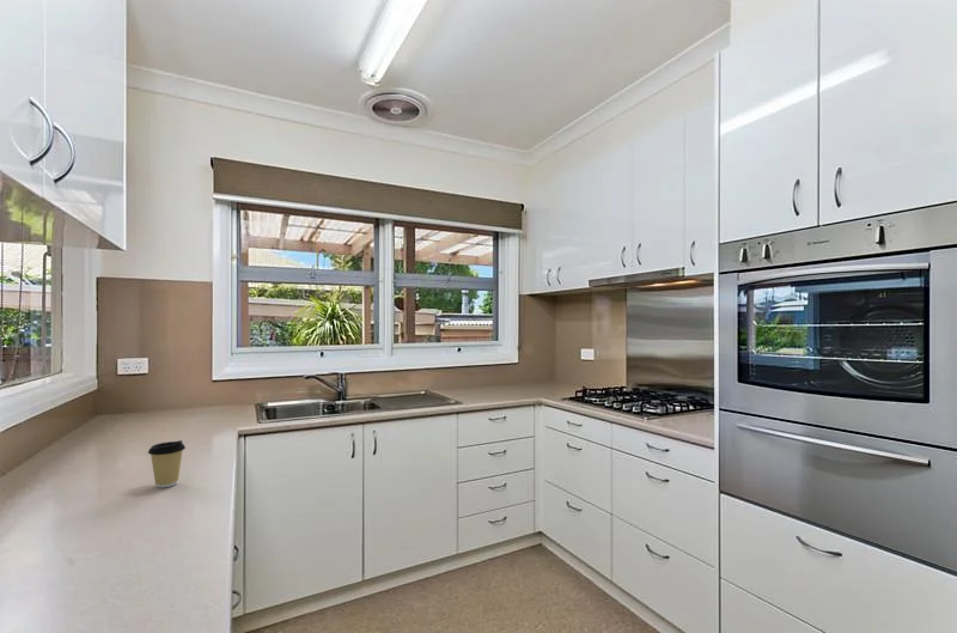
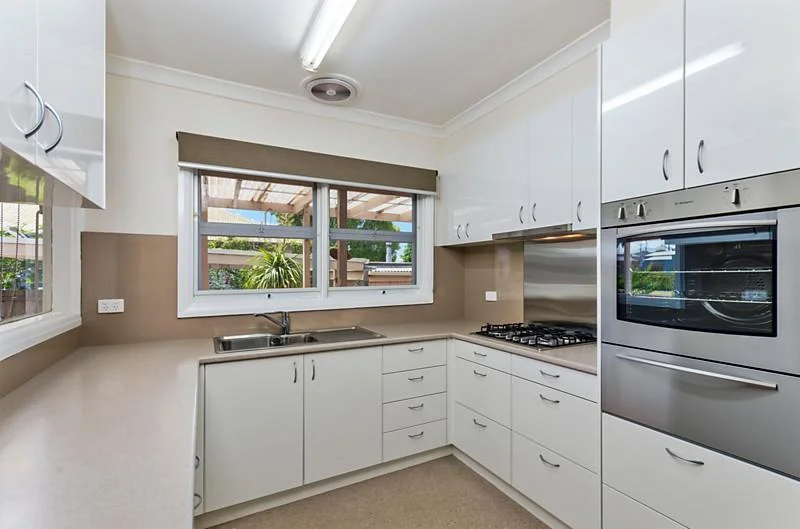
- coffee cup (166, 463)
